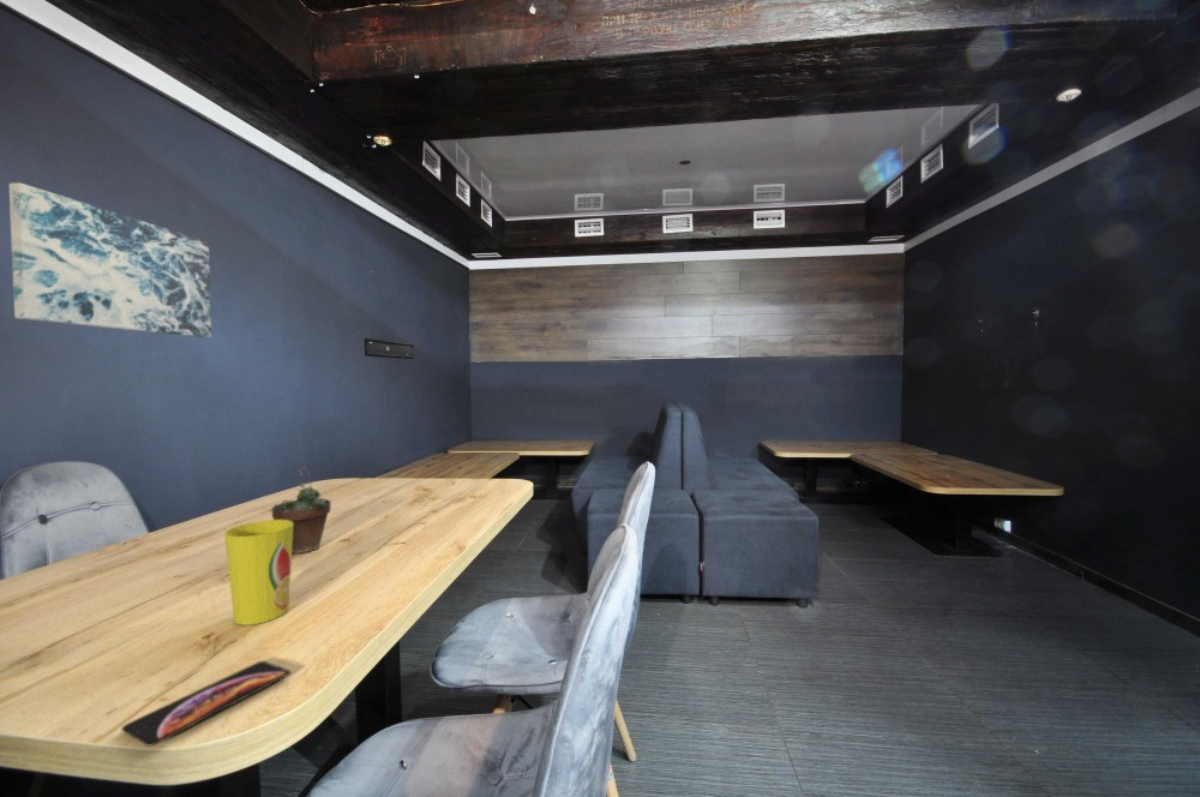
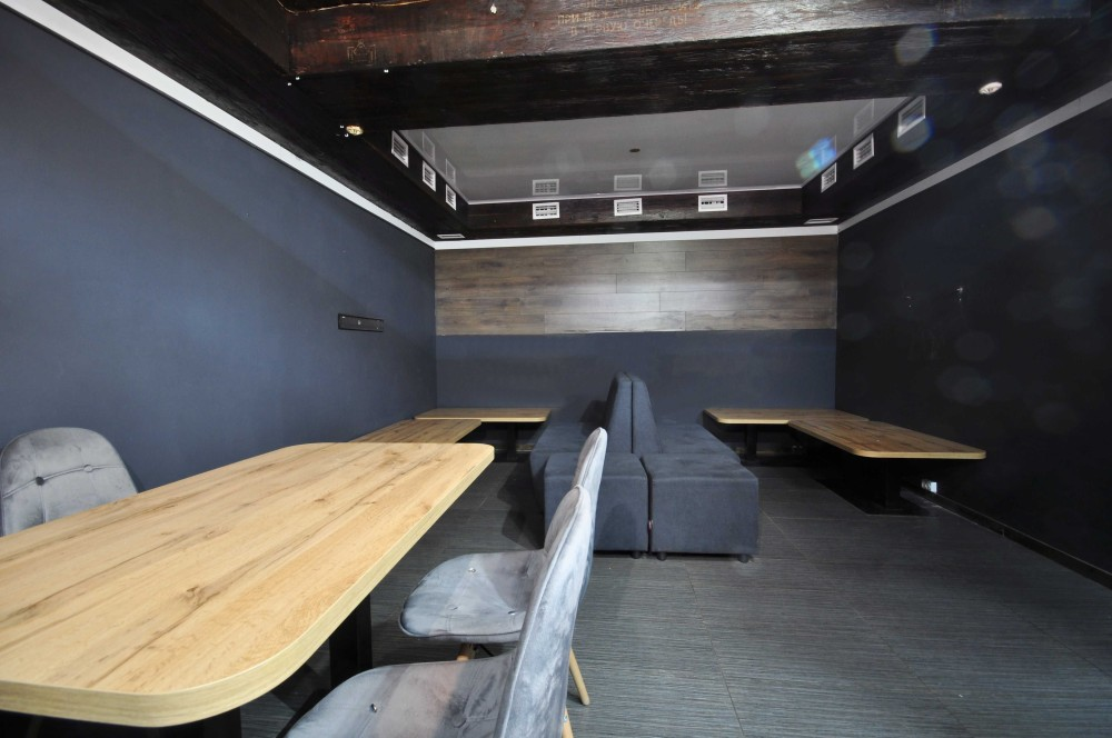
- cup (260, 570)
- succulent plant (301, 508)
- wall art (127, 274)
- smartphone (214, 697)
